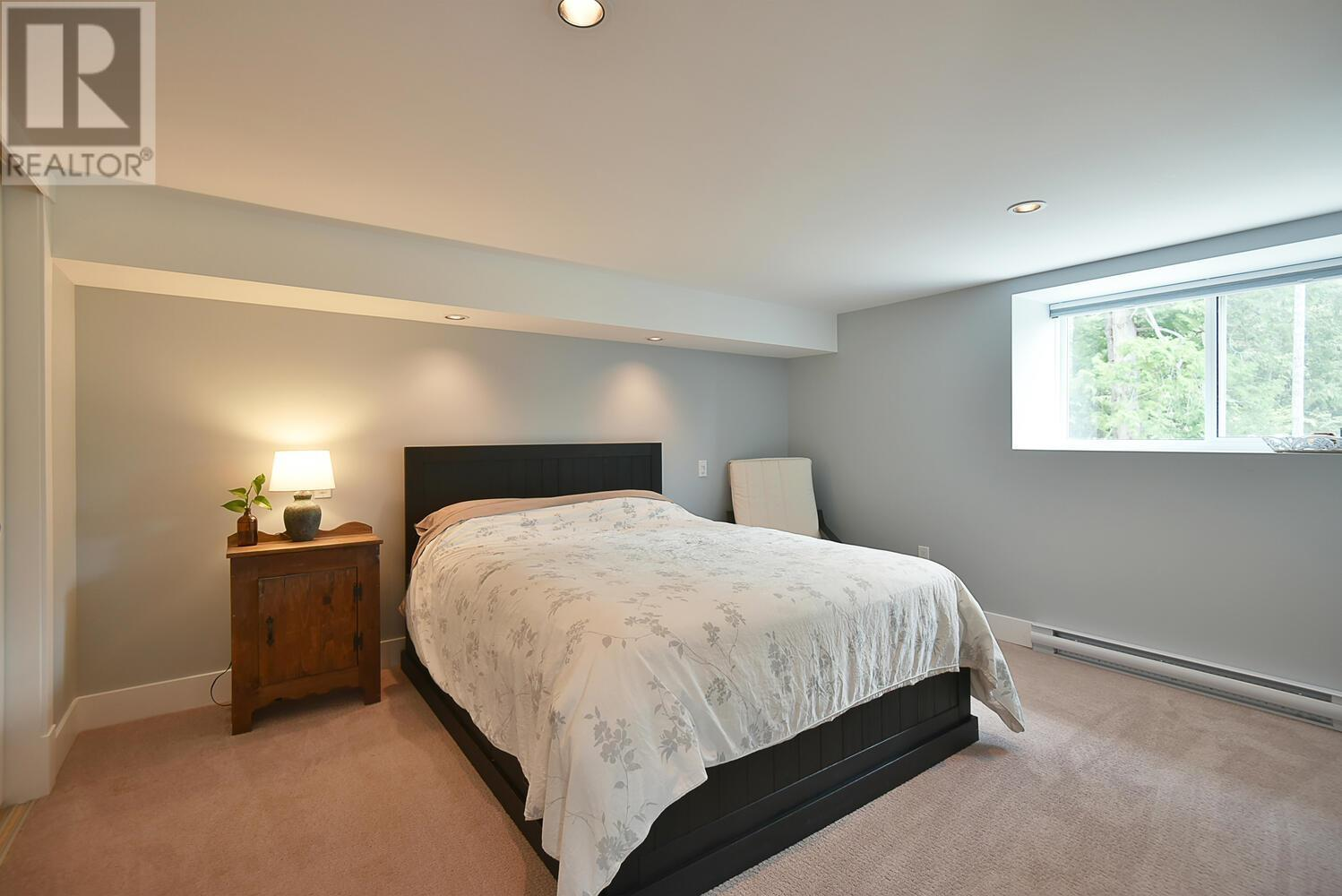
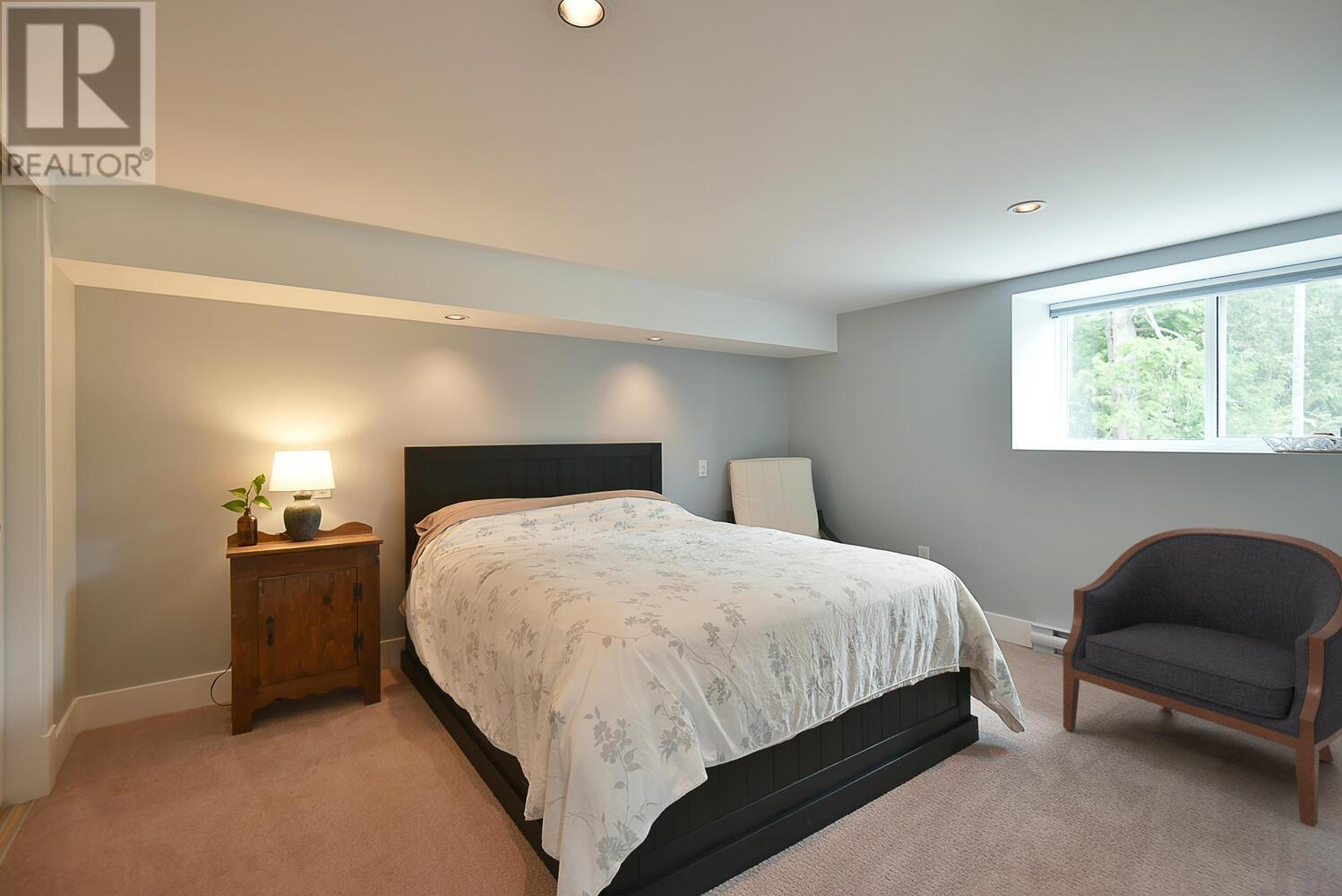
+ chair (1209, 642)
